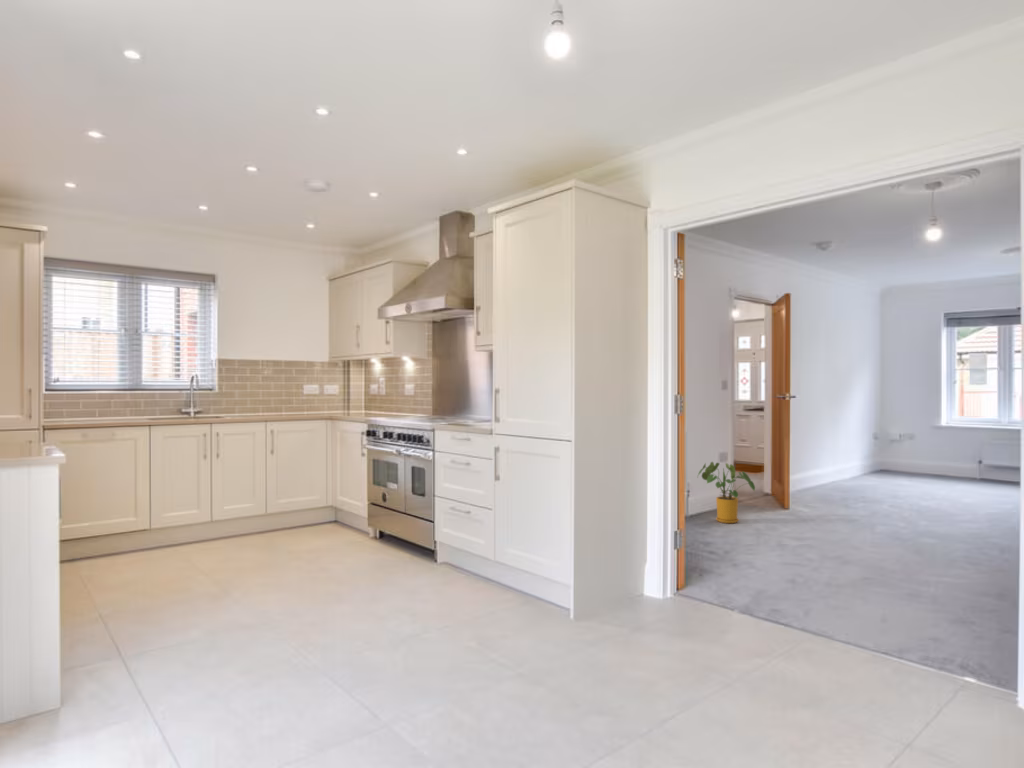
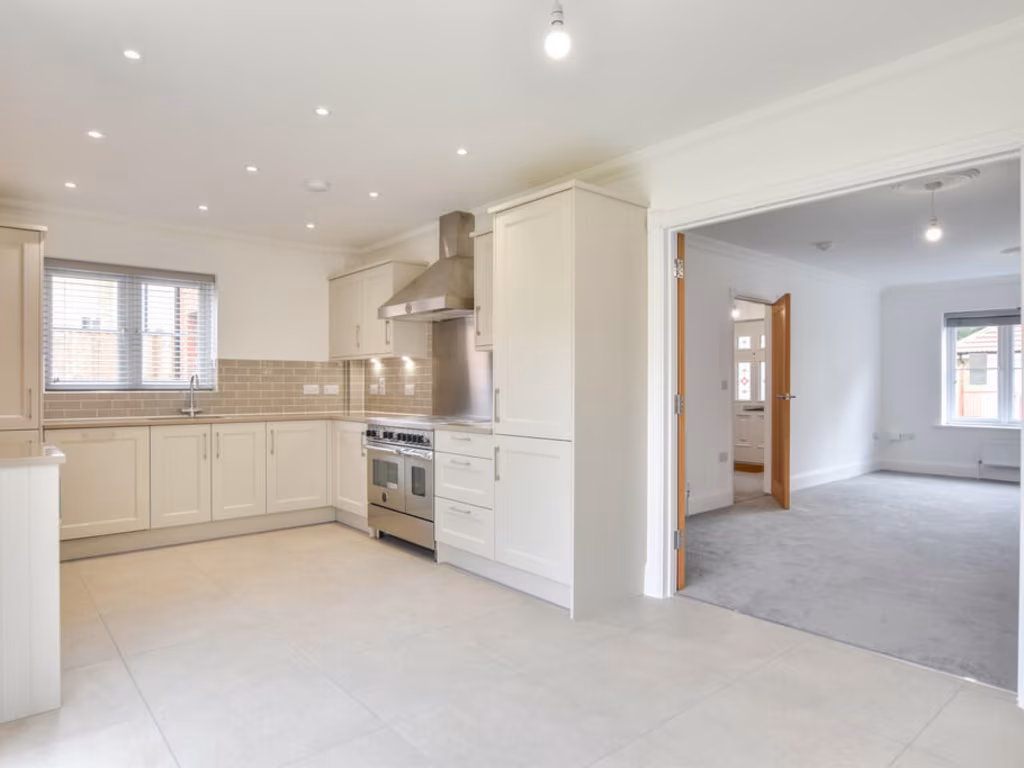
- house plant (724, 492)
